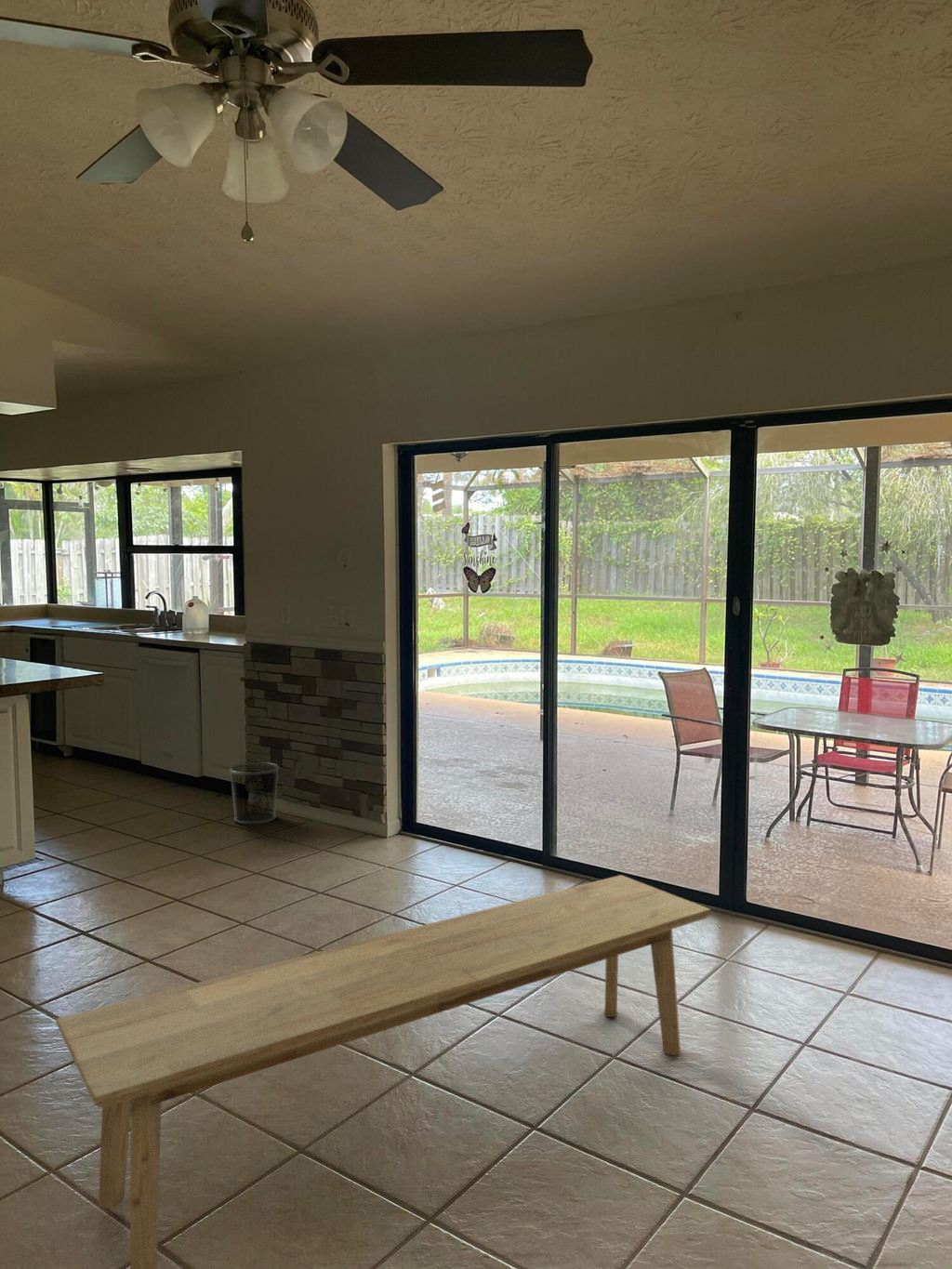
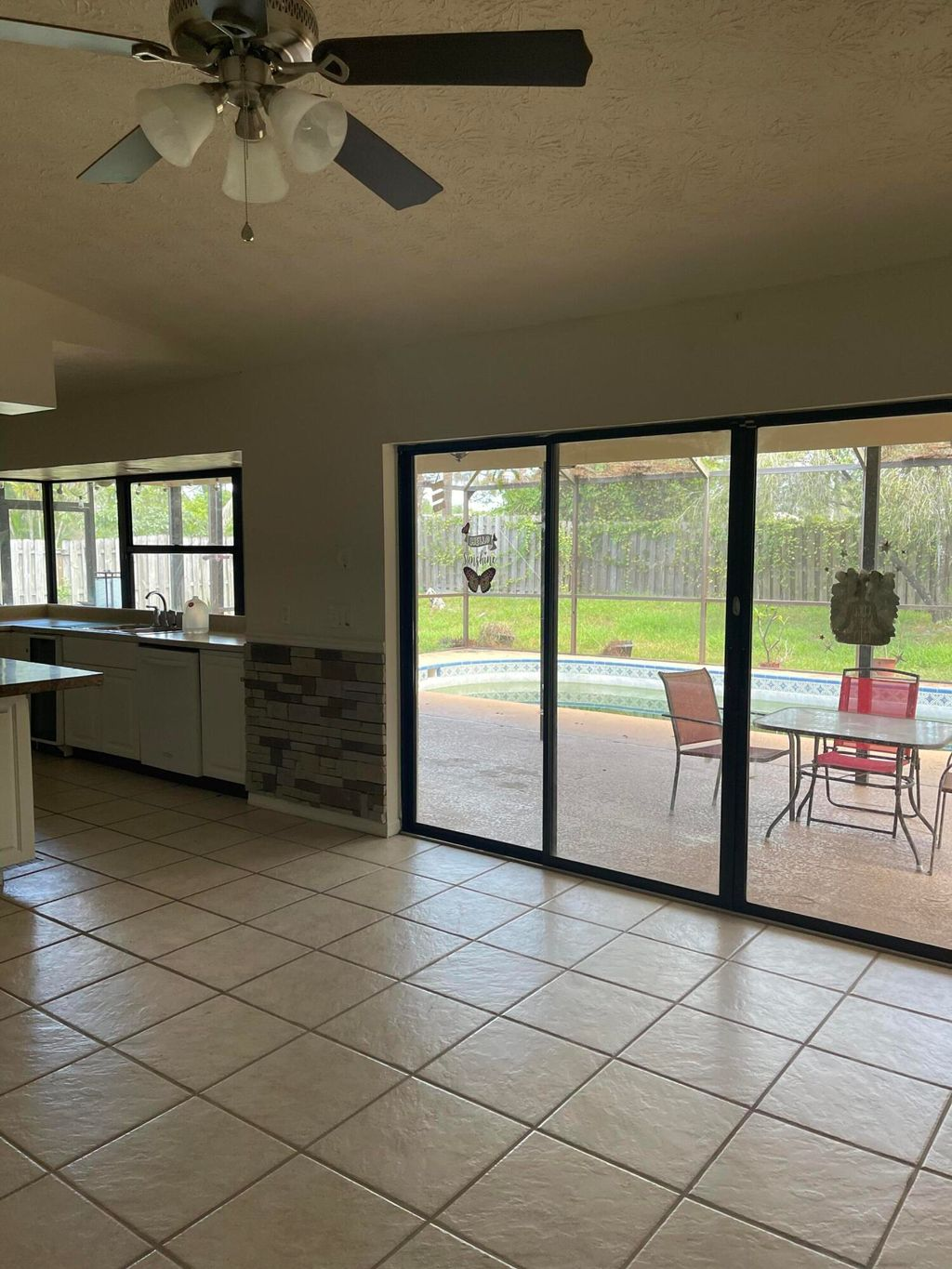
- waste bin (255, 793)
- bench (421, 1018)
